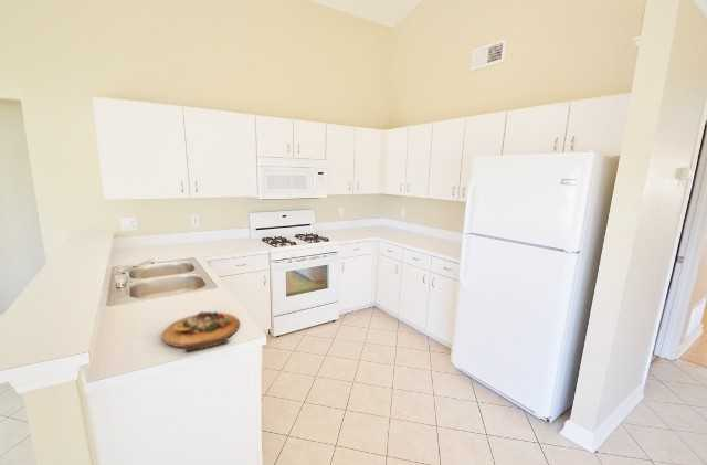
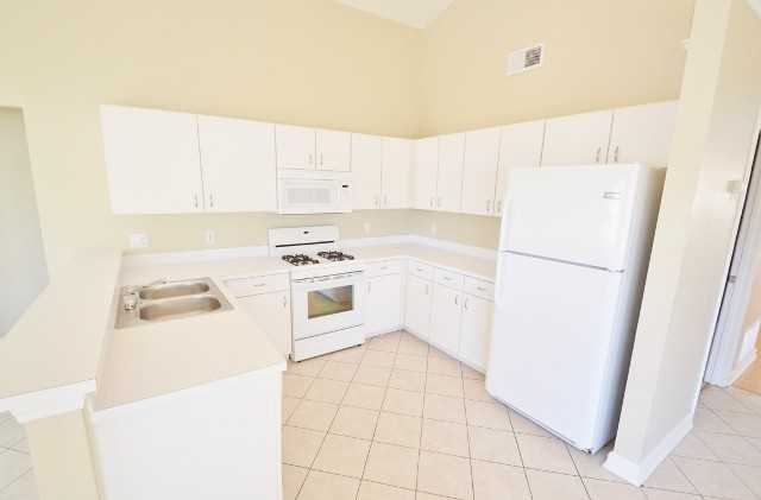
- cutting board (202, 323)
